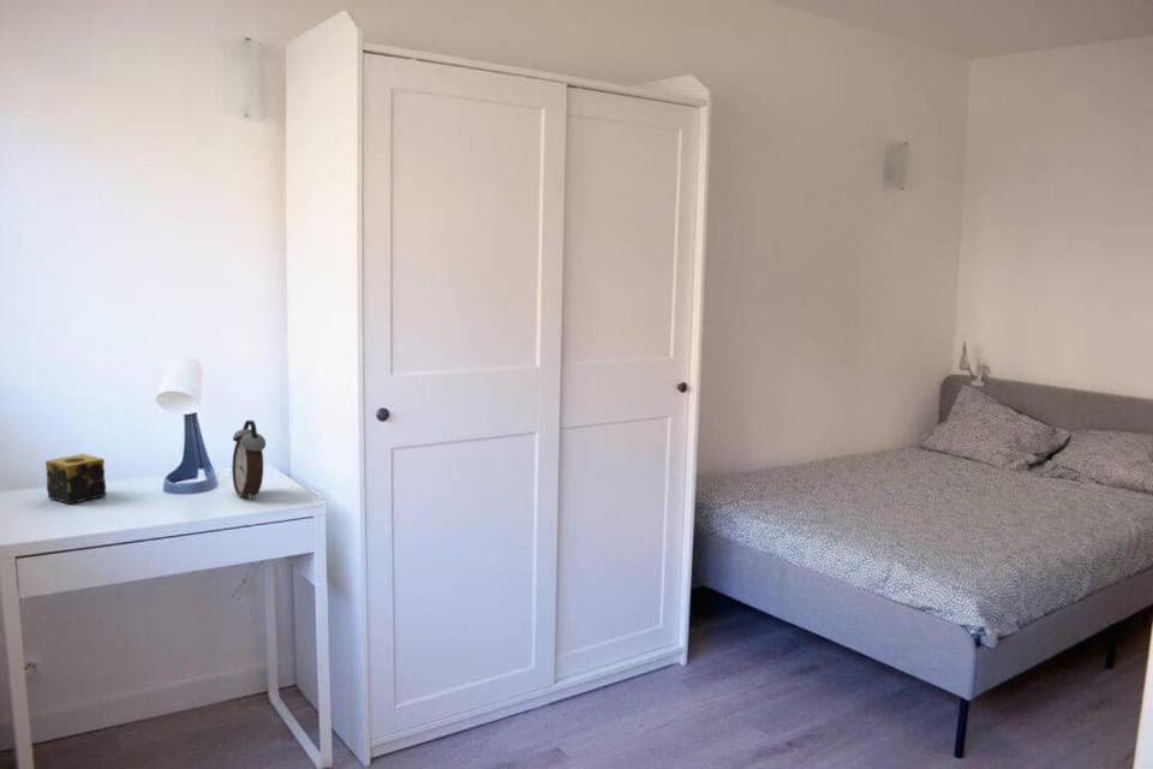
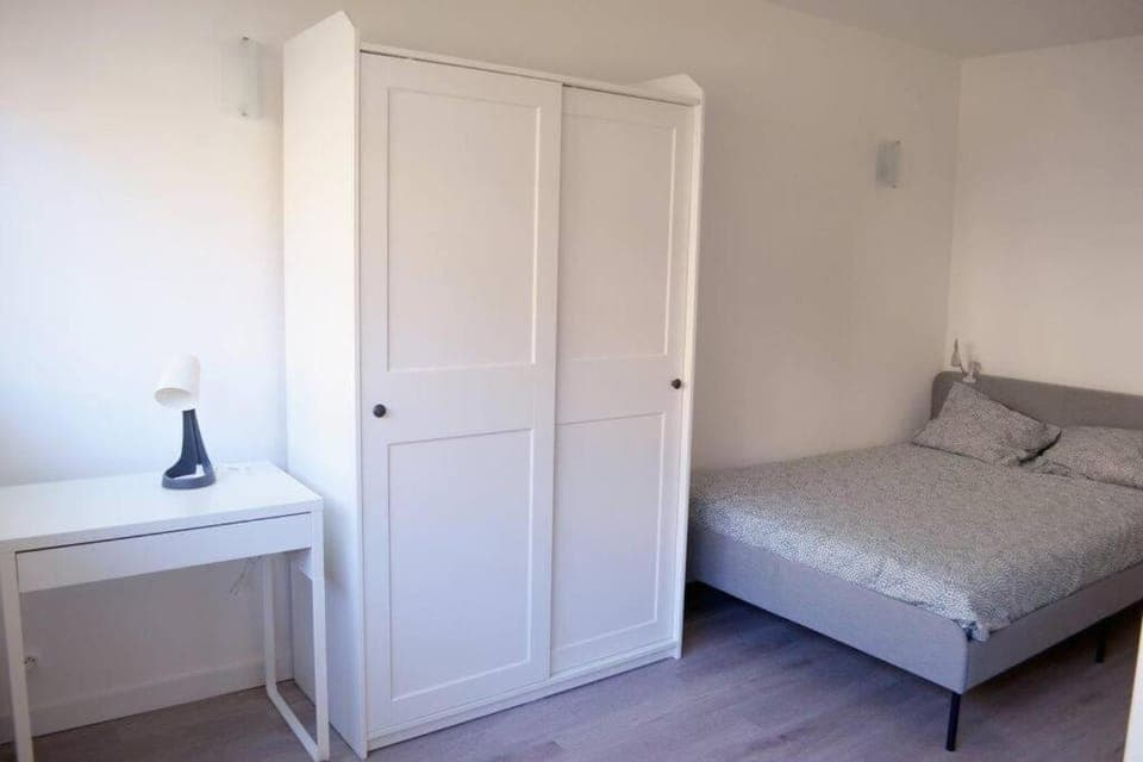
- alarm clock (249, 458)
- candle (76, 478)
